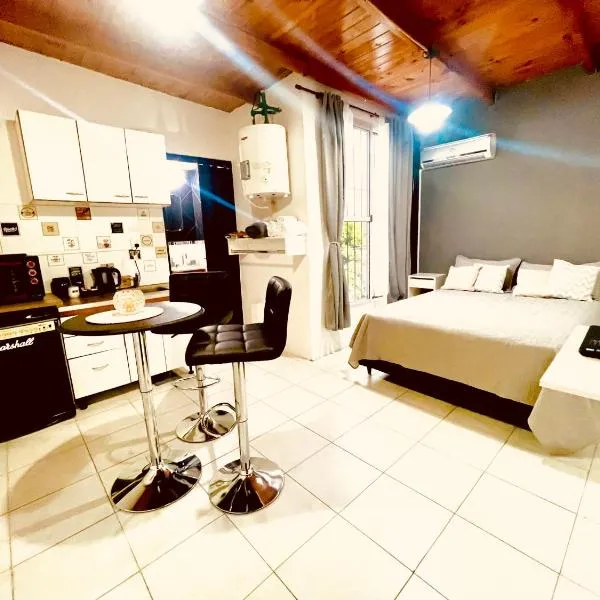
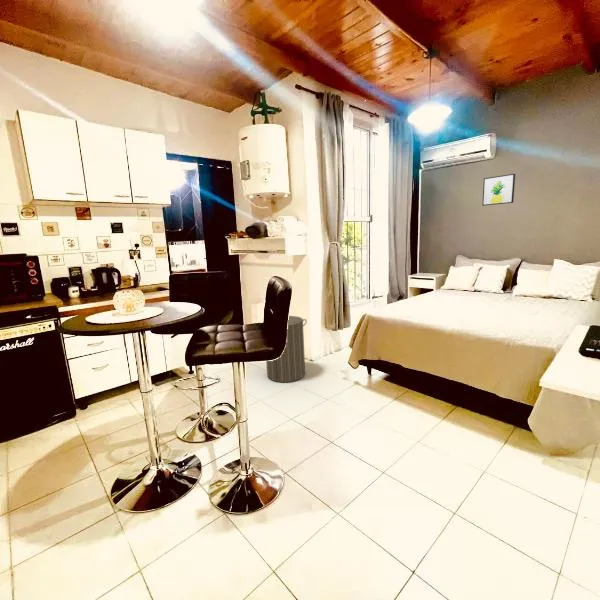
+ laundry hamper (286, 343)
+ wall art (498, 190)
